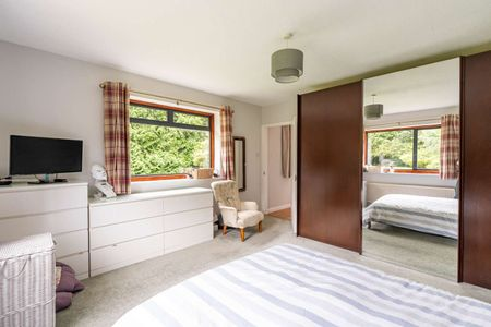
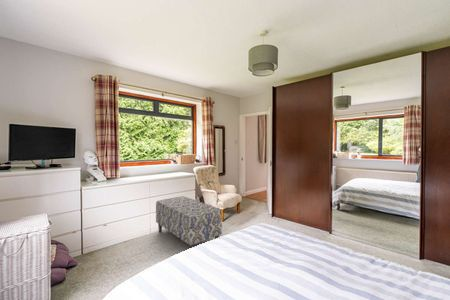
+ bench (186, 221)
